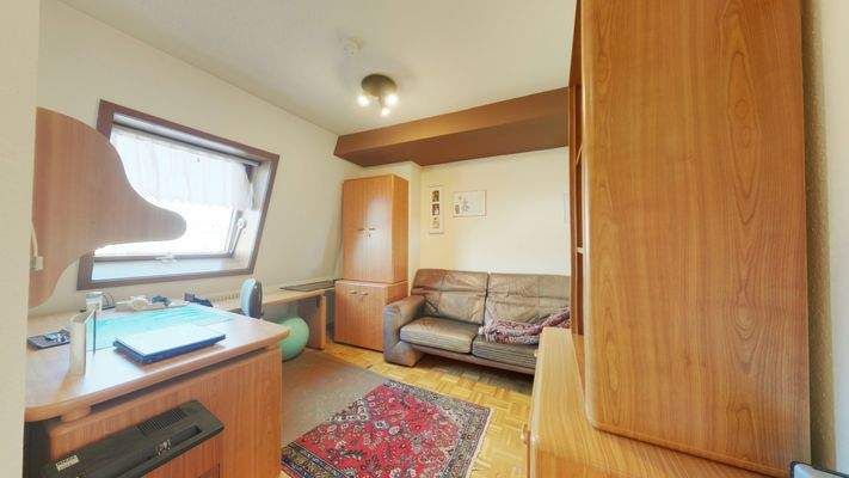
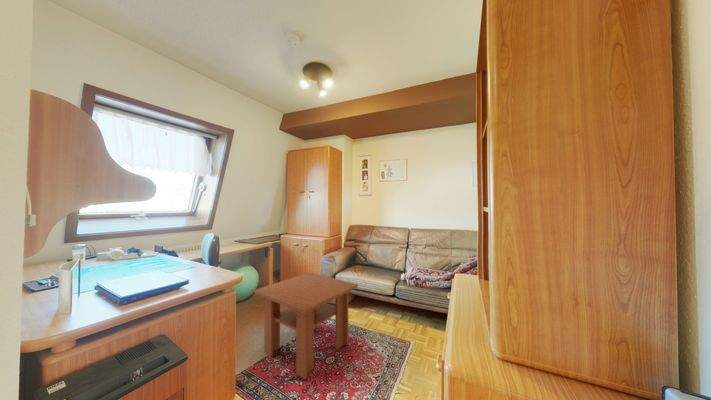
+ coffee table (307, 317)
